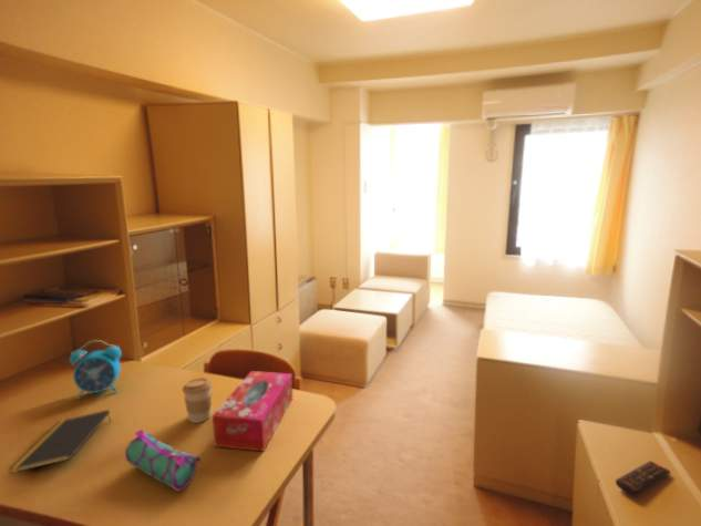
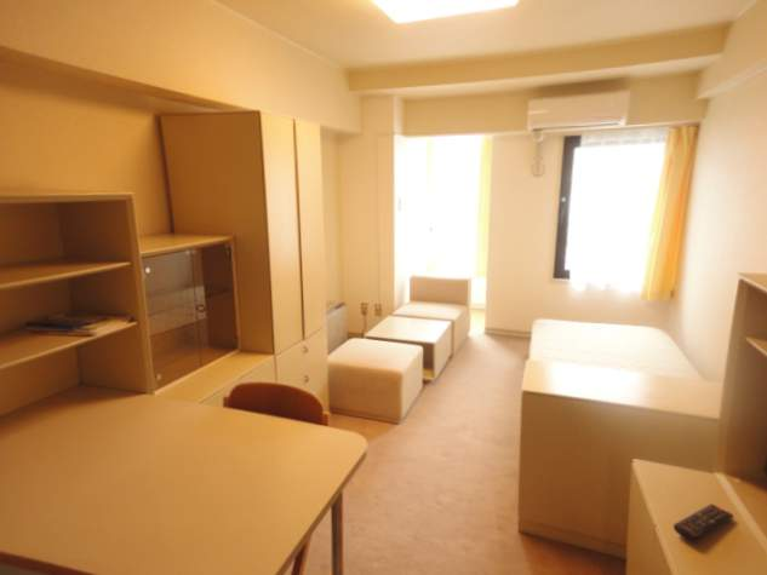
- pencil case (161, 458)
- notepad (63, 439)
- coffee cup (198, 399)
- tissue box (256, 406)
- alarm clock (96, 368)
